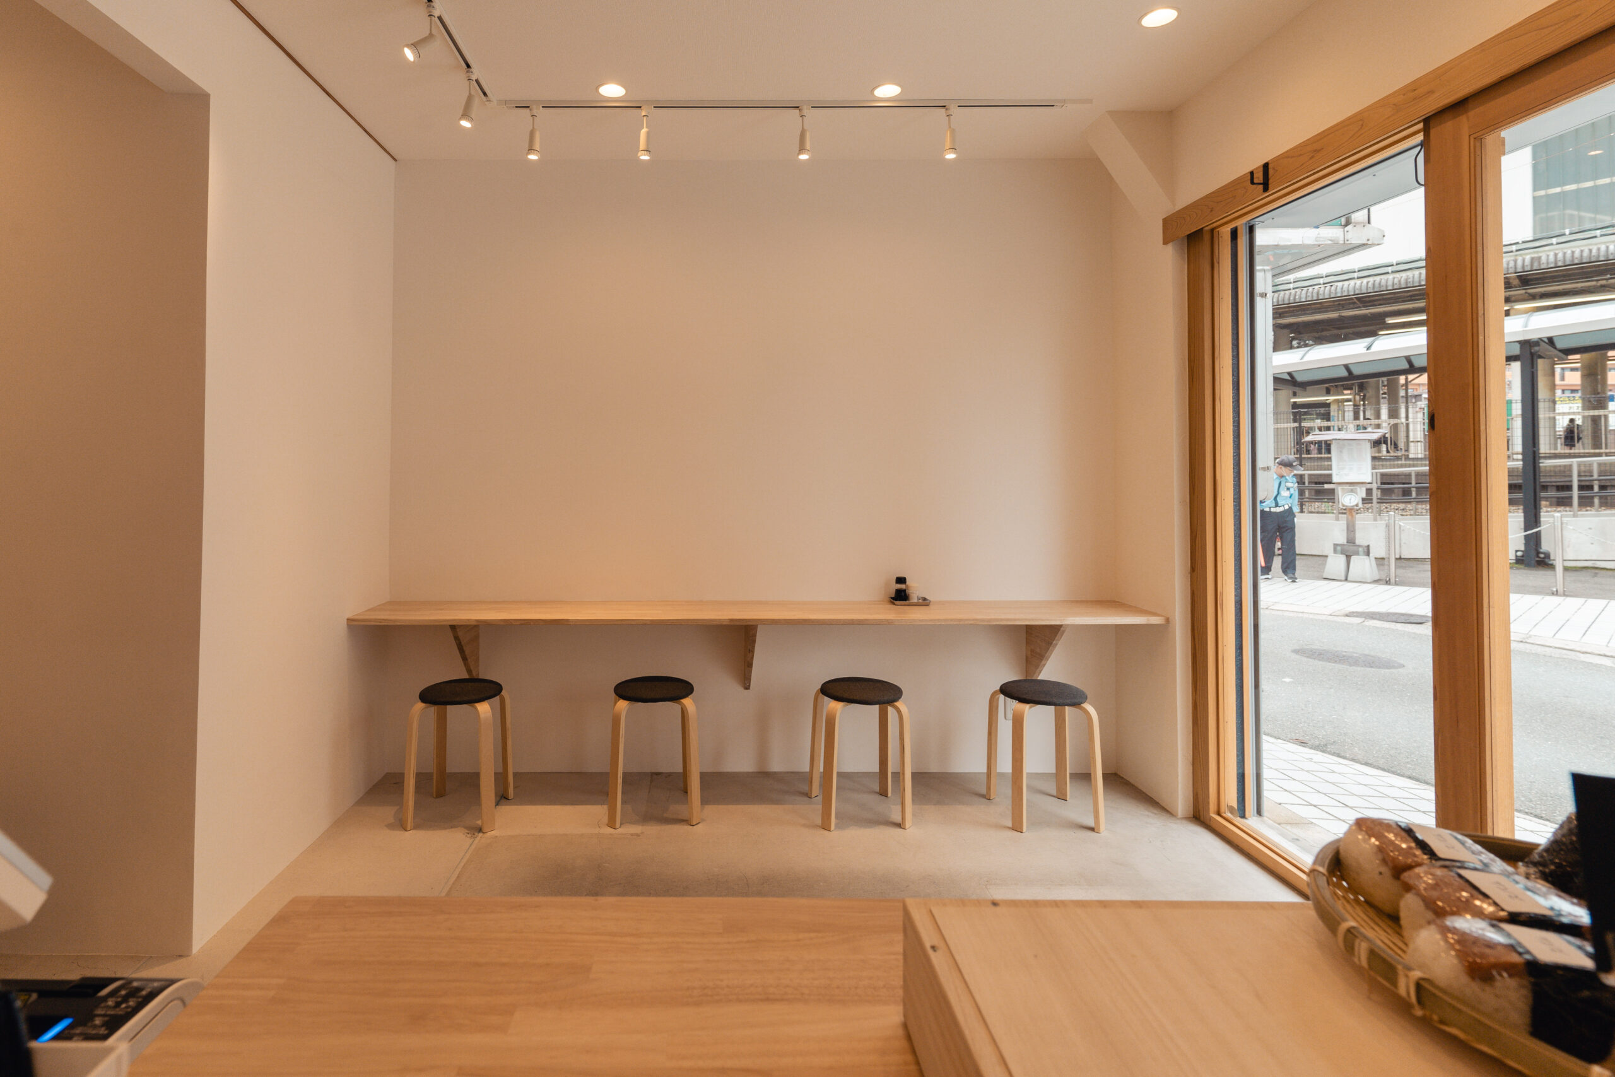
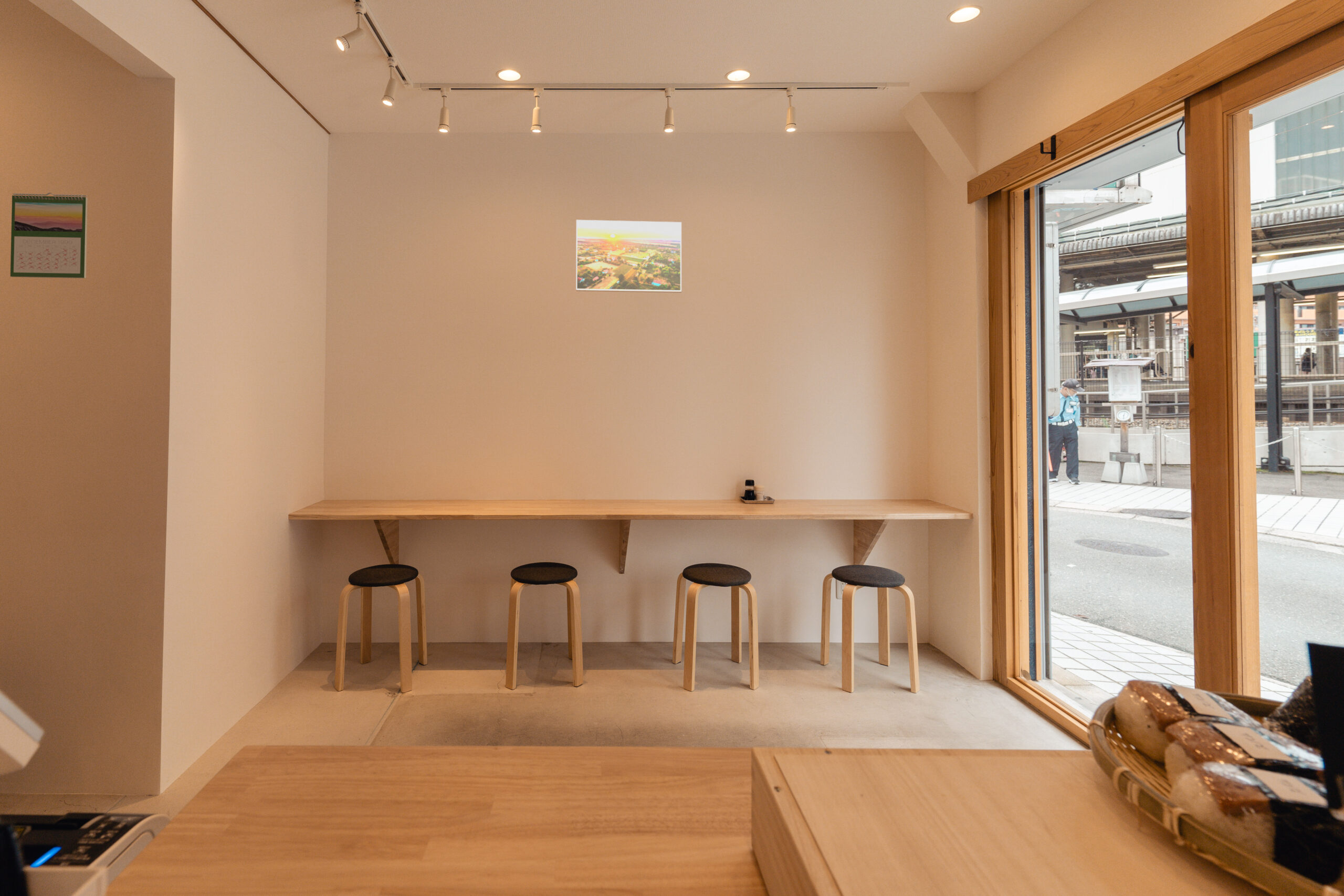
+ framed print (629, 256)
+ calendar (49, 235)
